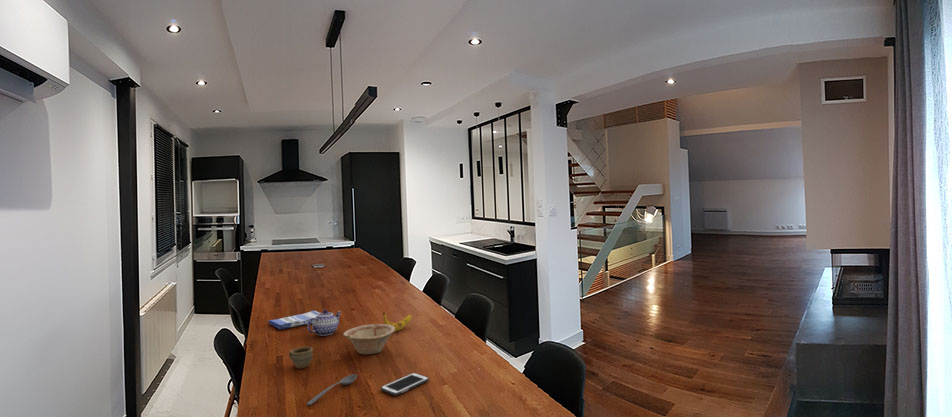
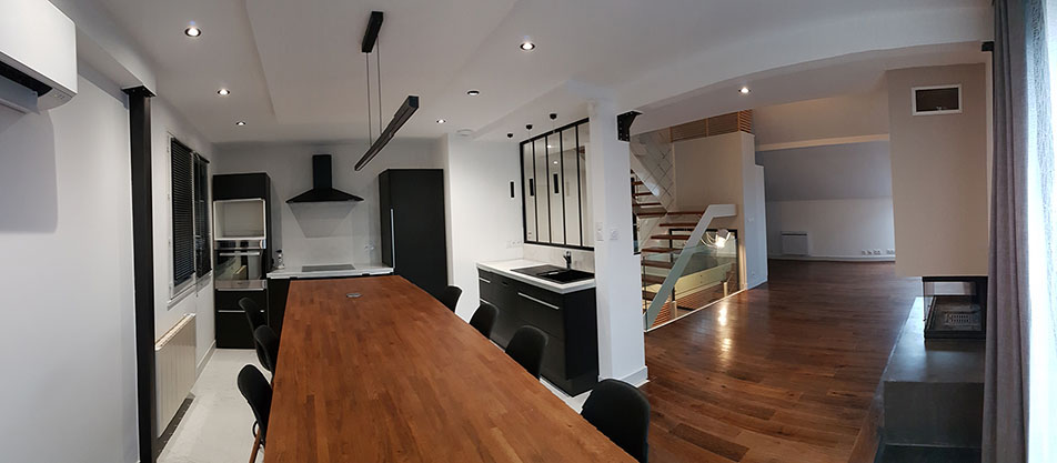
- cup (300, 357)
- teapot (325, 321)
- banana (400, 321)
- soupspoon (332, 386)
- dish towel (298, 319)
- cell phone (405, 383)
- dish (370, 340)
